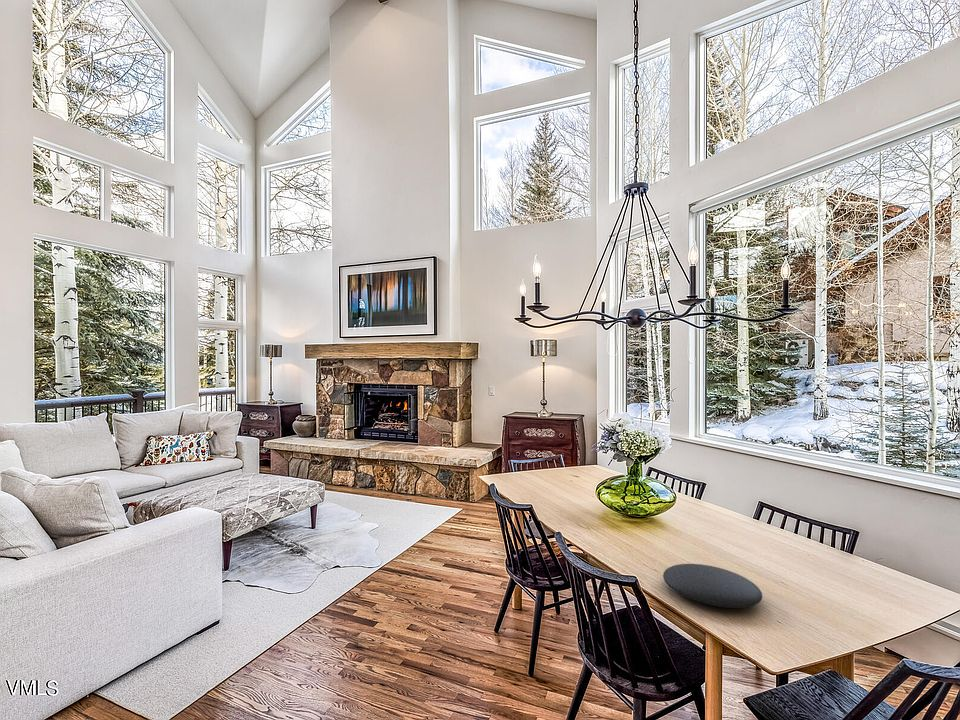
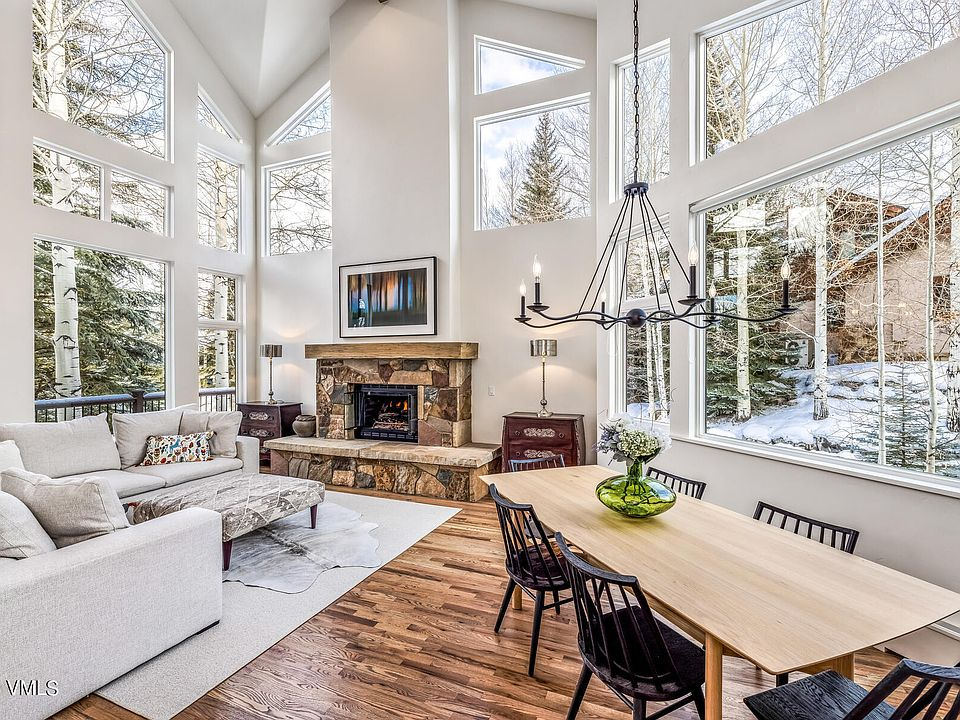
- plate (710, 584)
